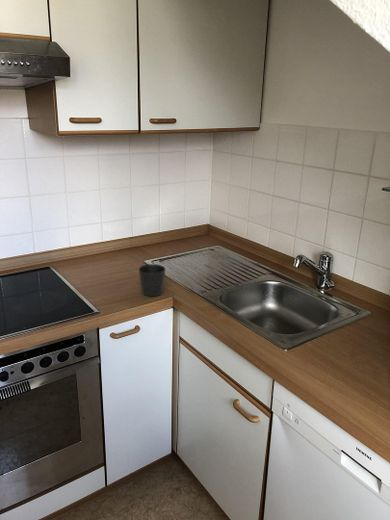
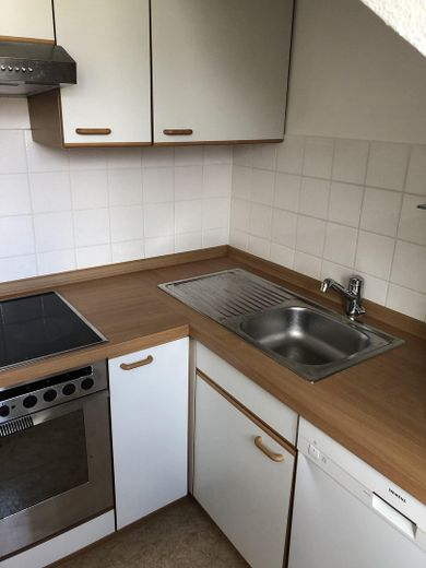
- cup (150, 279)
